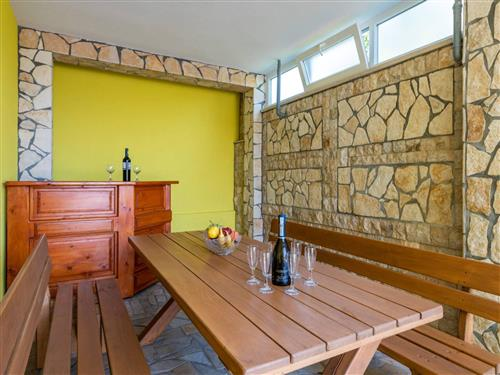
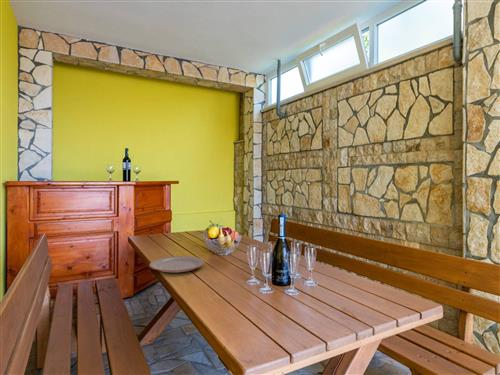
+ plate (177, 264)
